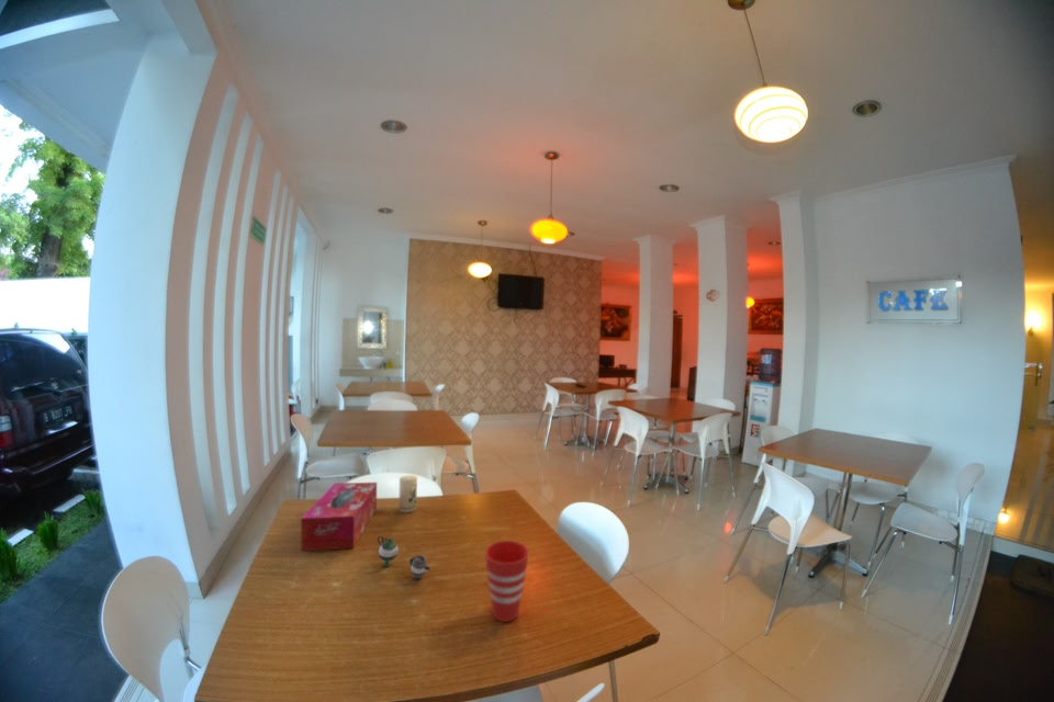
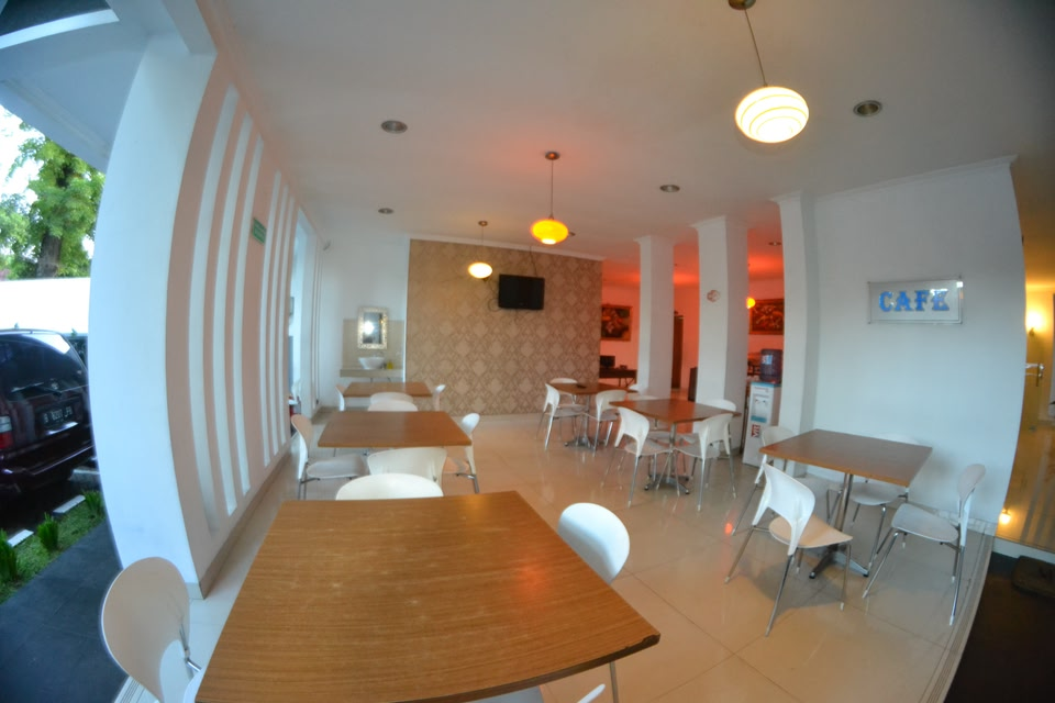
- candle (407, 494)
- cup (506, 581)
- tissue box (343, 512)
- teapot (396, 554)
